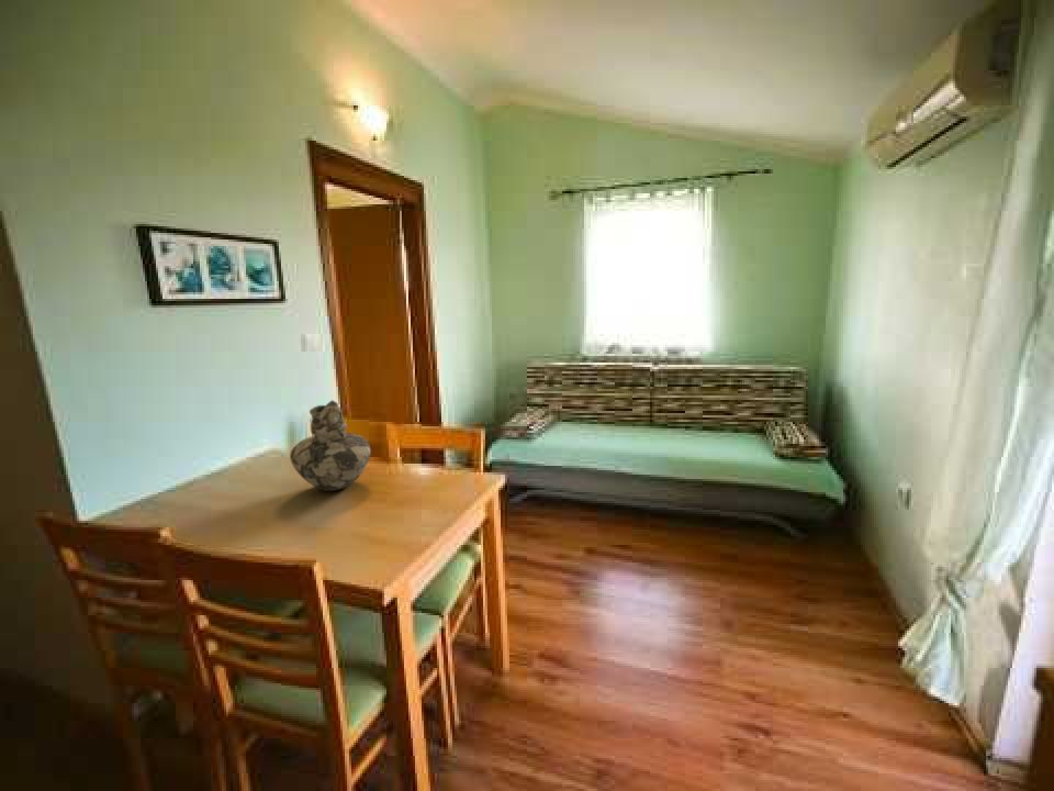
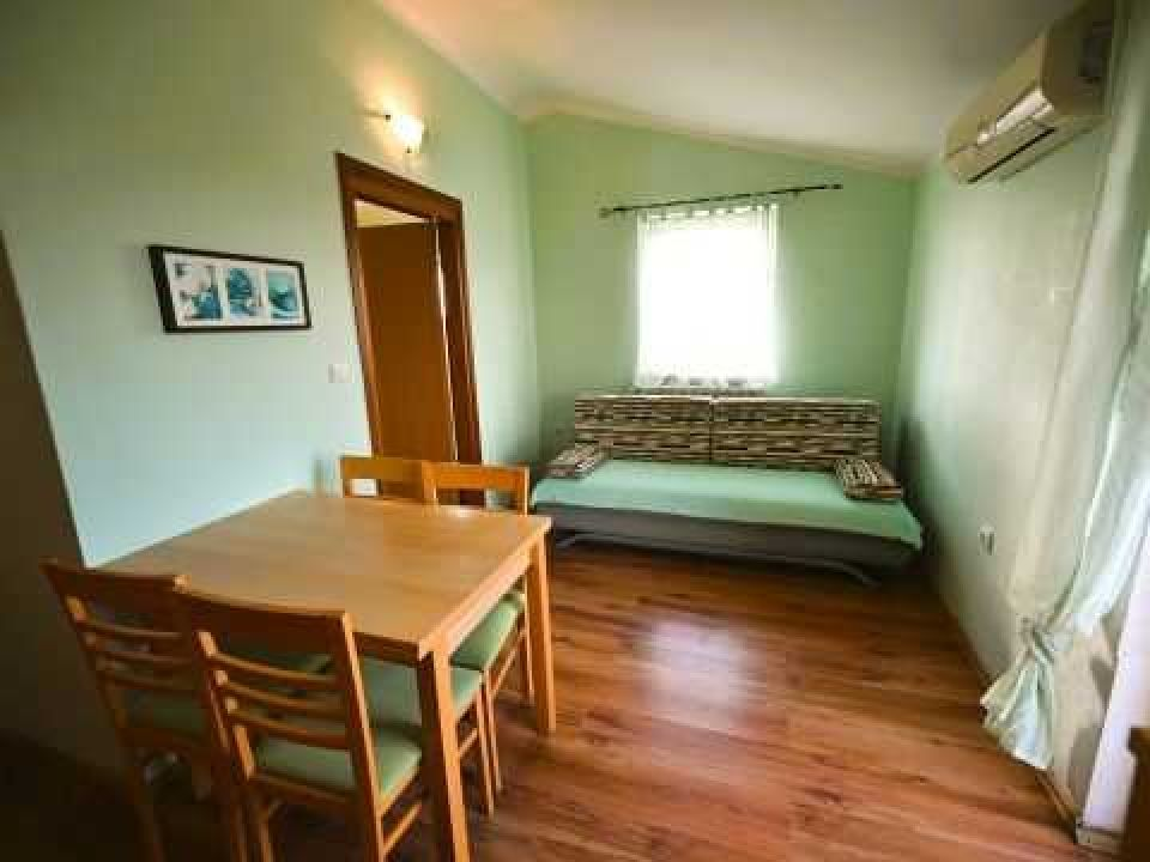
- vase (330, 444)
